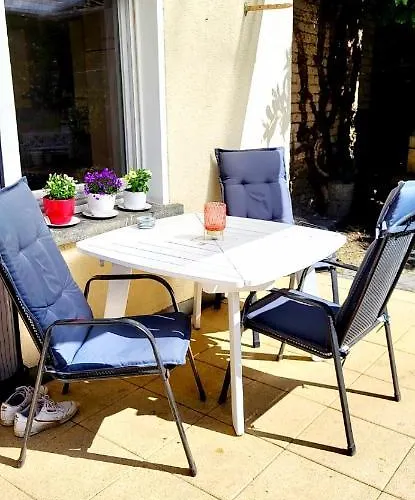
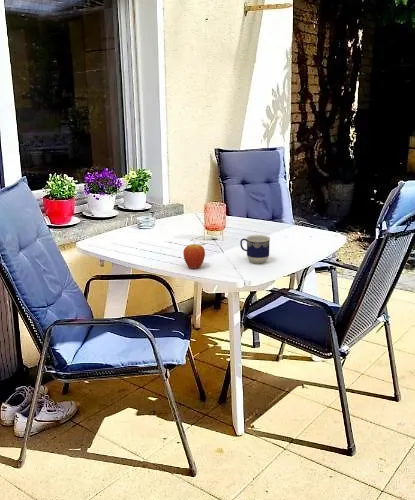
+ cup (254, 249)
+ fruit (194, 254)
